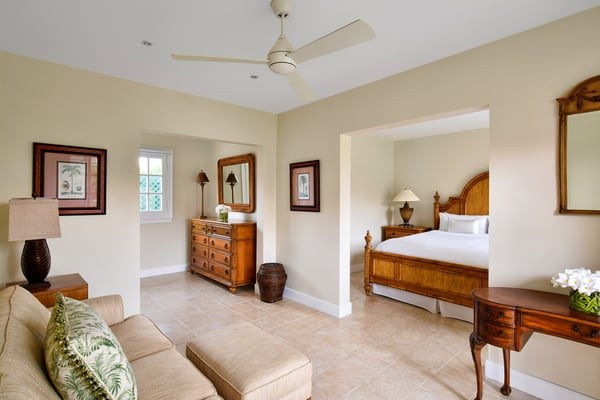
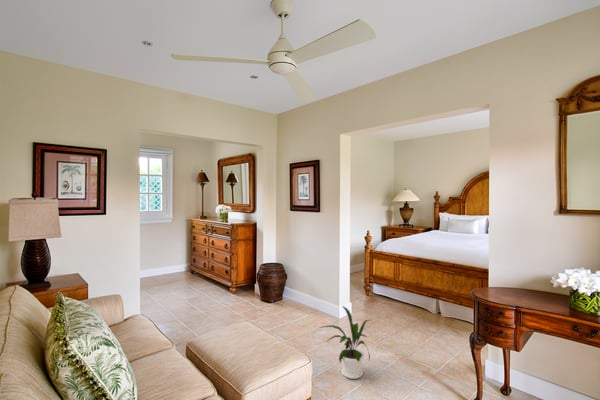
+ house plant (350, 342)
